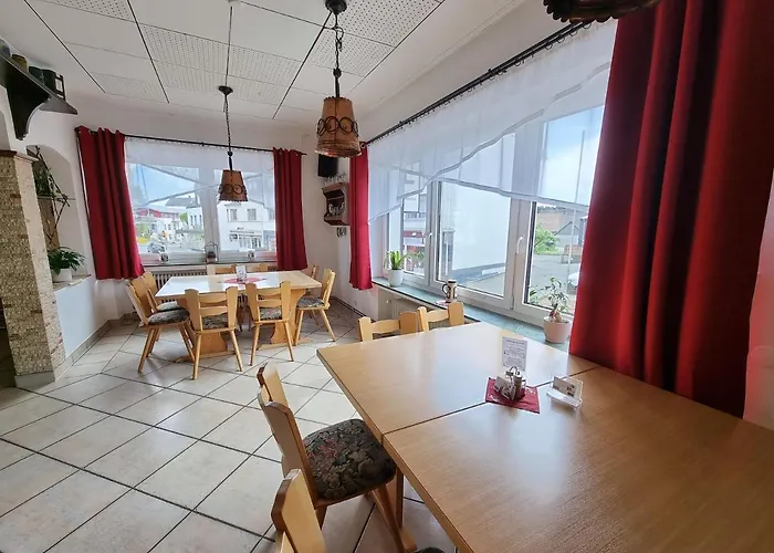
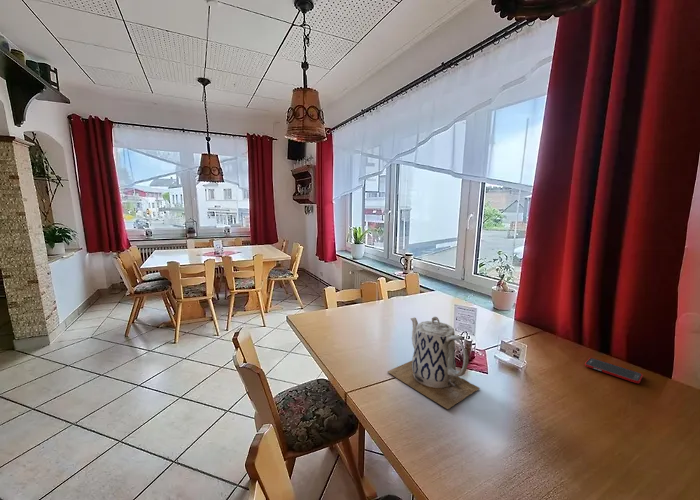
+ teapot (433, 349)
+ cell phone (612, 369)
